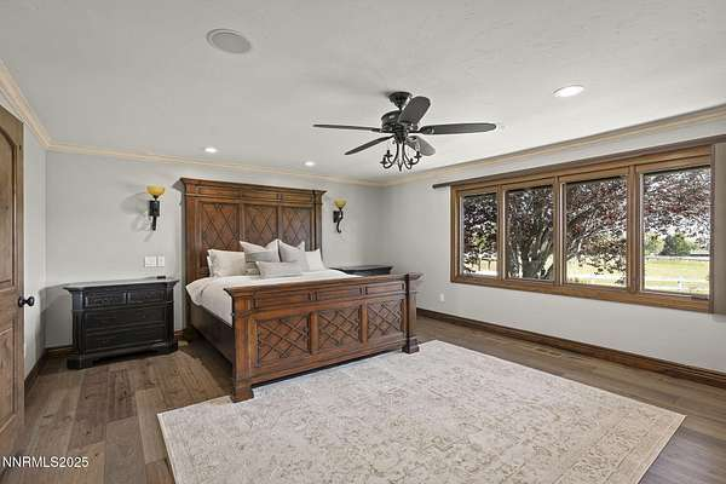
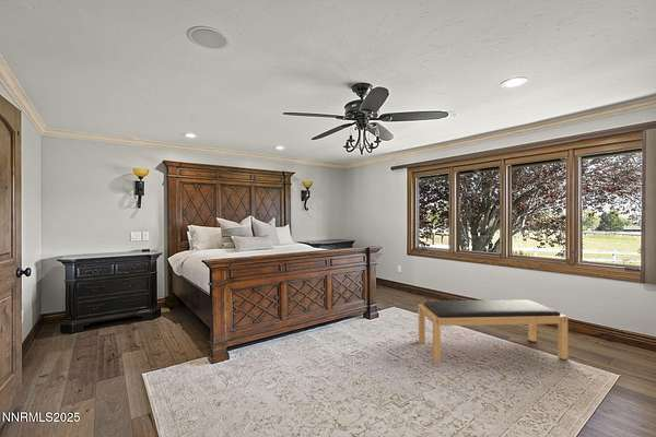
+ bench (488, 323)
